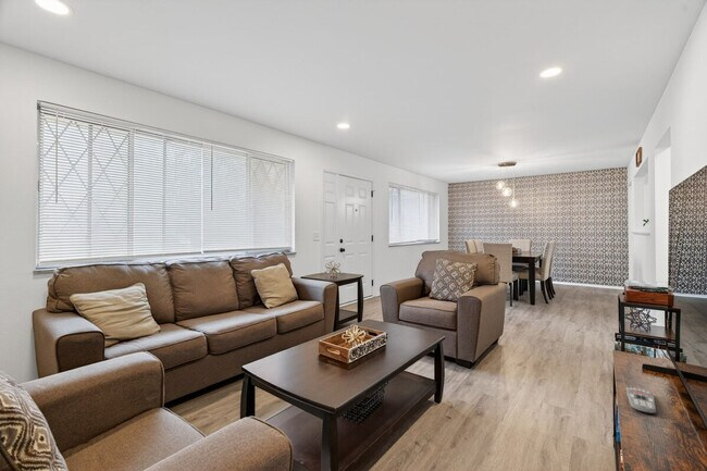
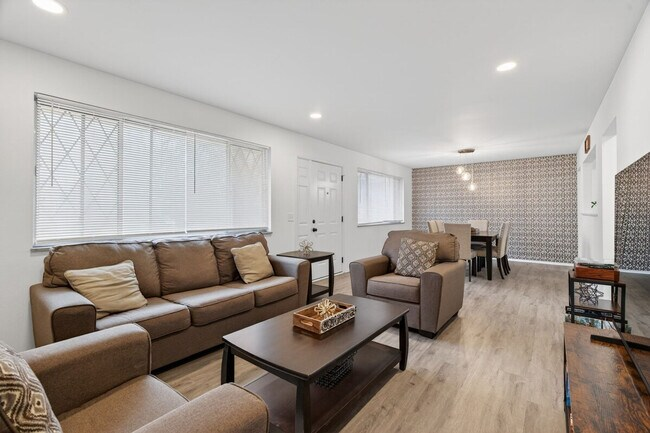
- remote control (641, 399)
